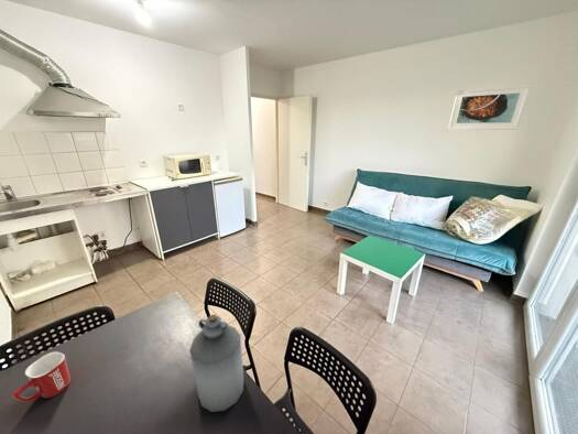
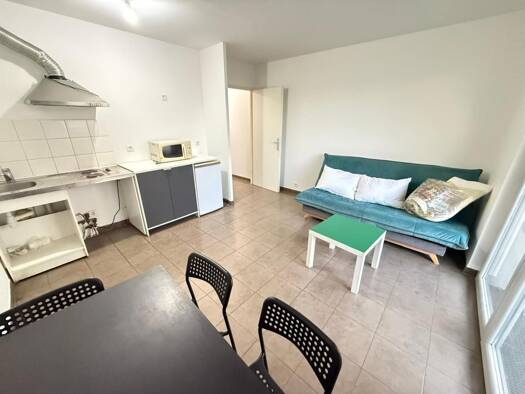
- mug (43, 381)
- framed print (486, 109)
- bottle (217, 355)
